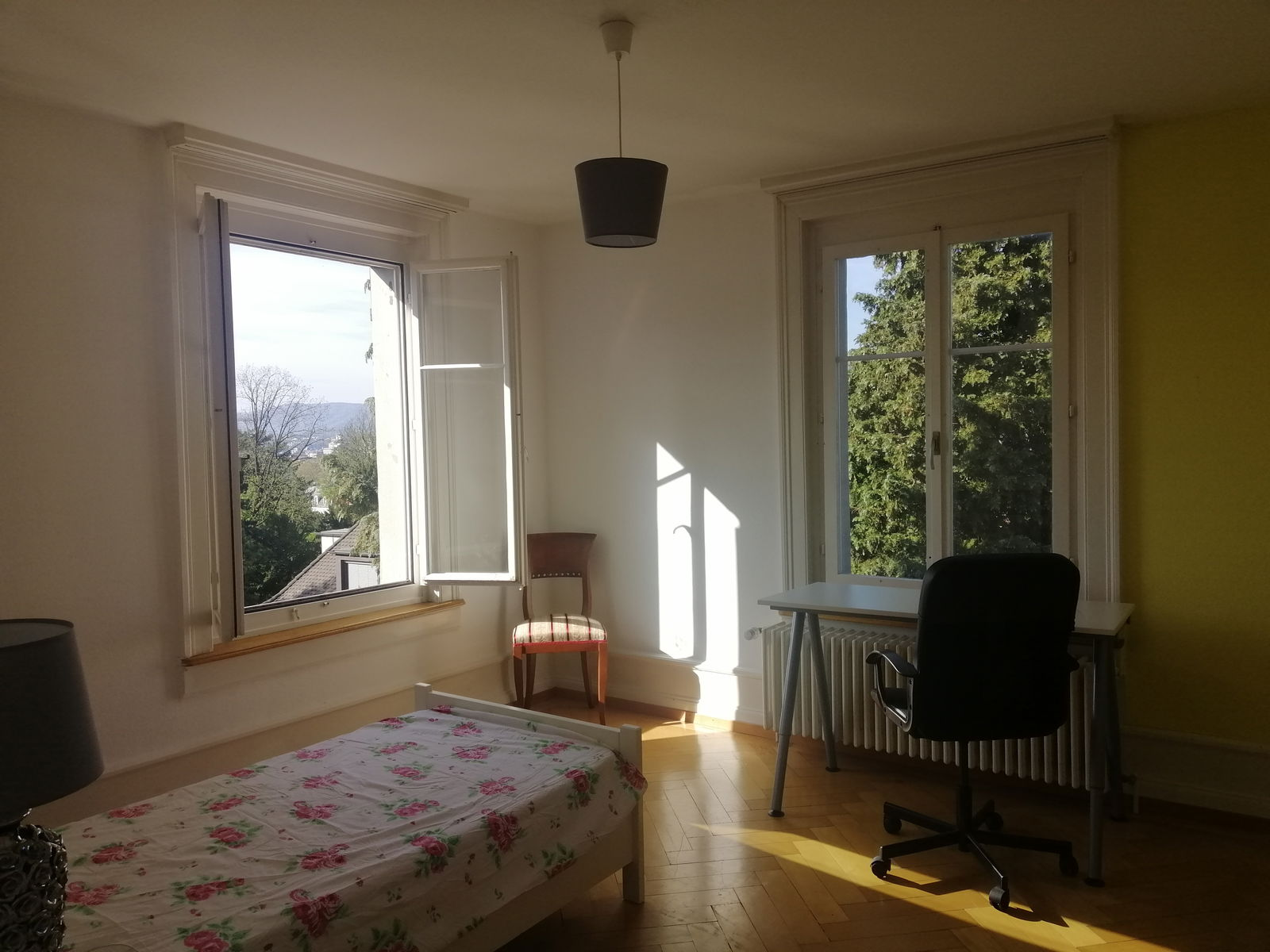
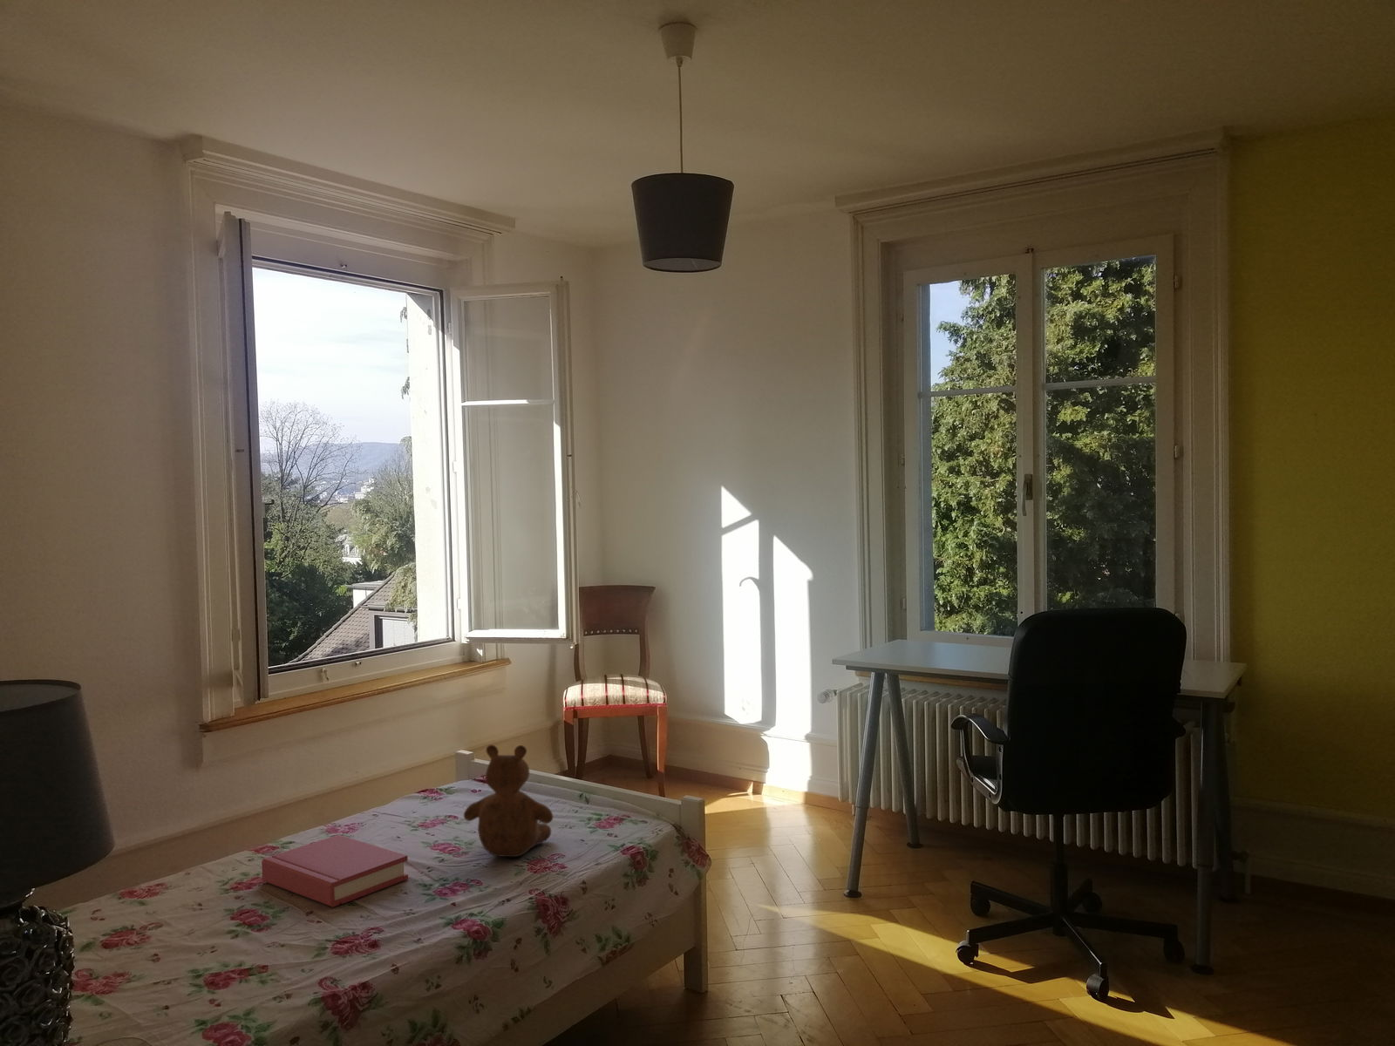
+ teddy bear (513, 795)
+ hardback book (335, 868)
